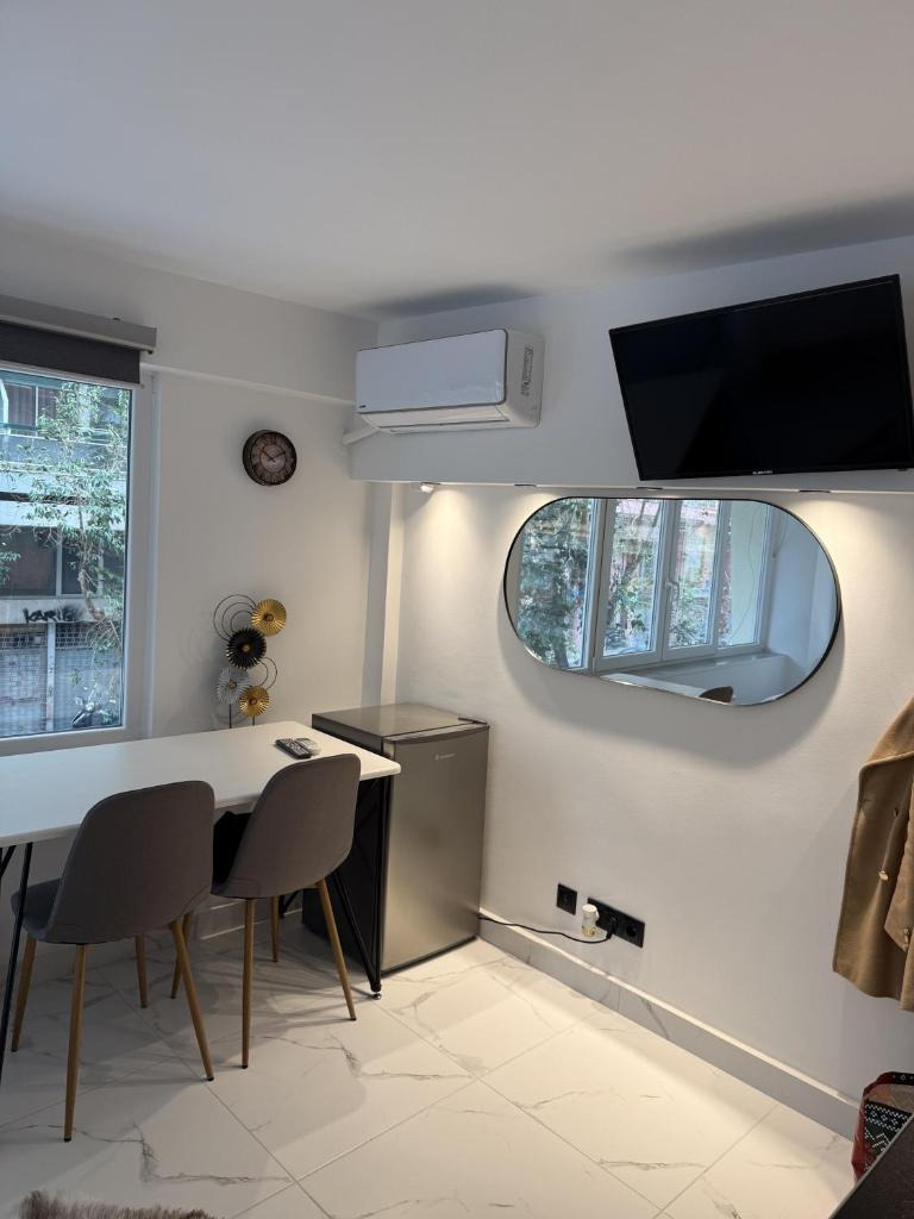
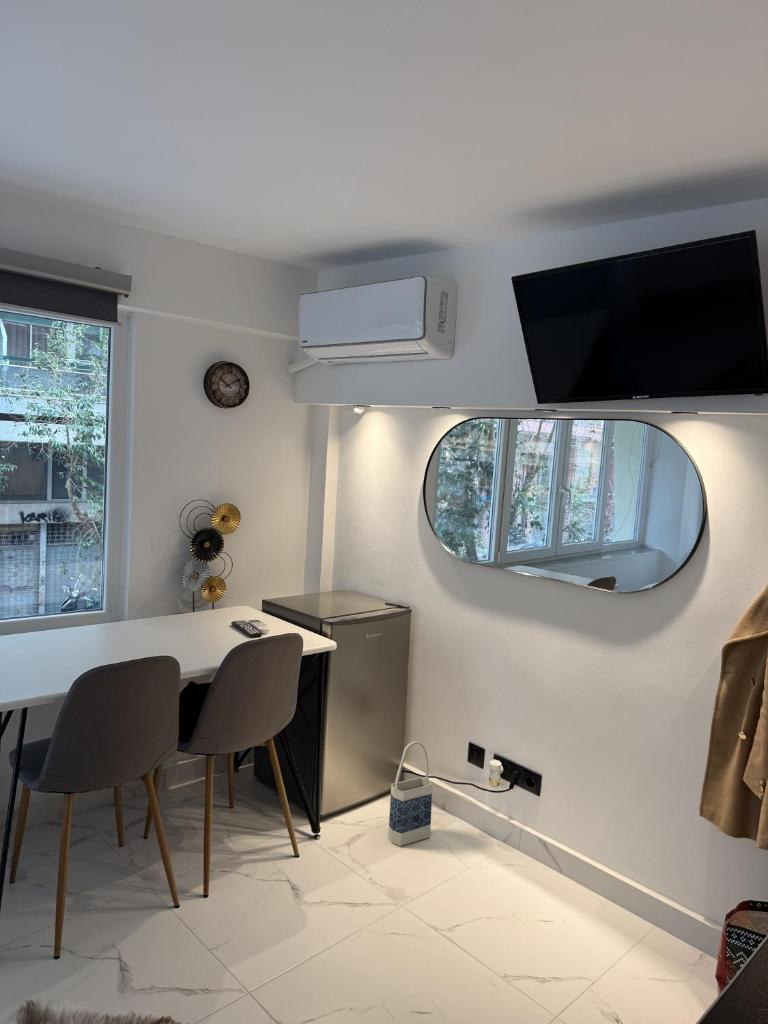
+ bag (411, 789)
